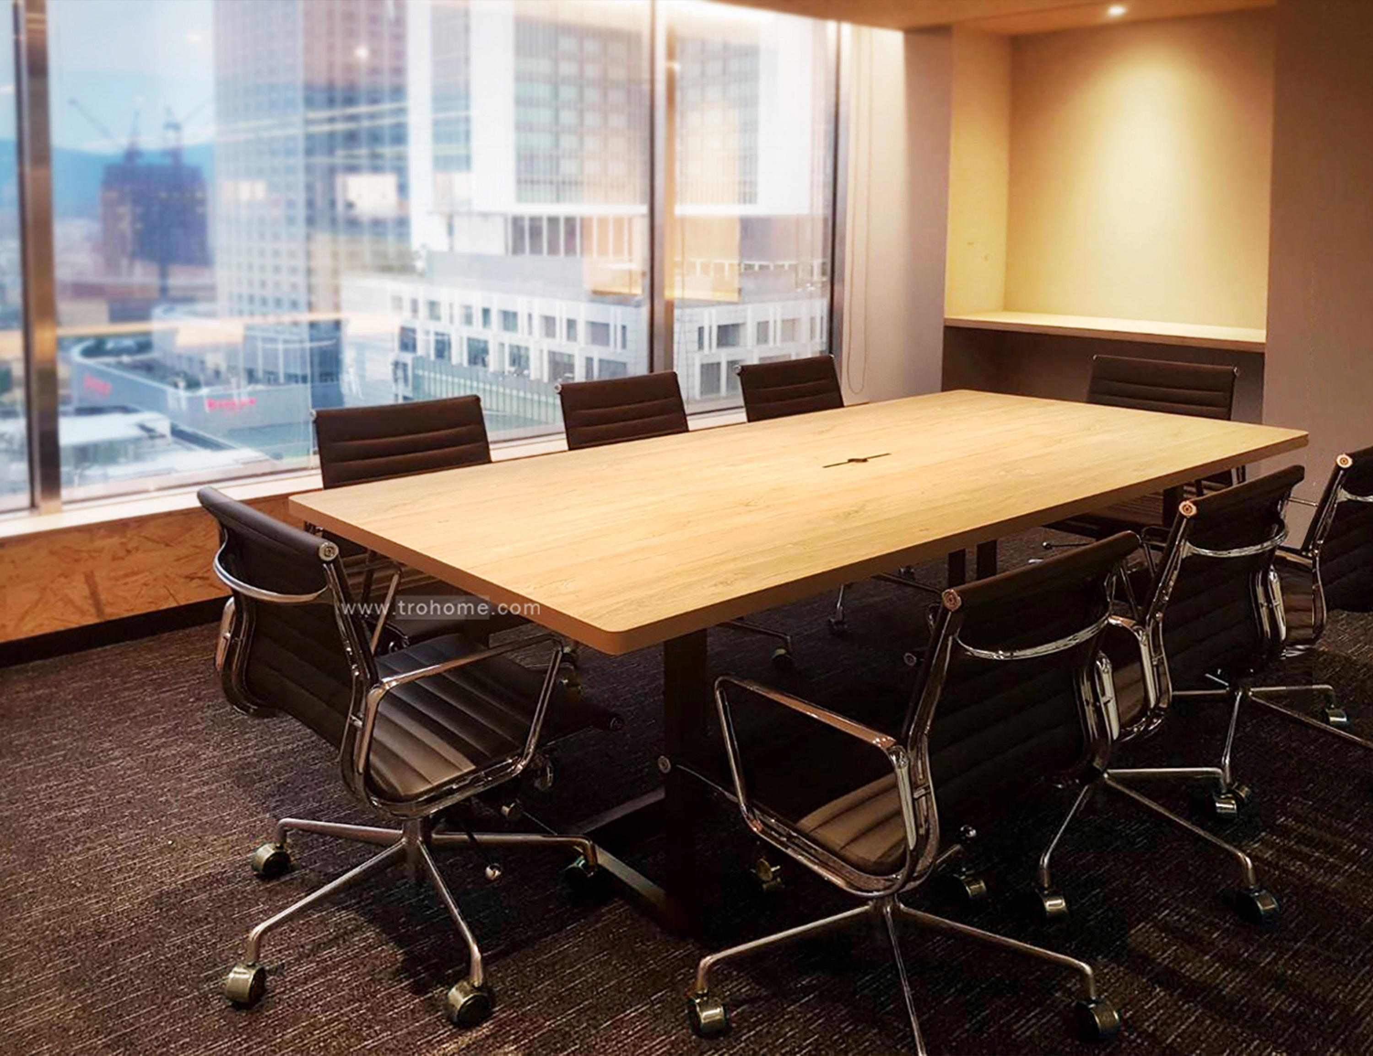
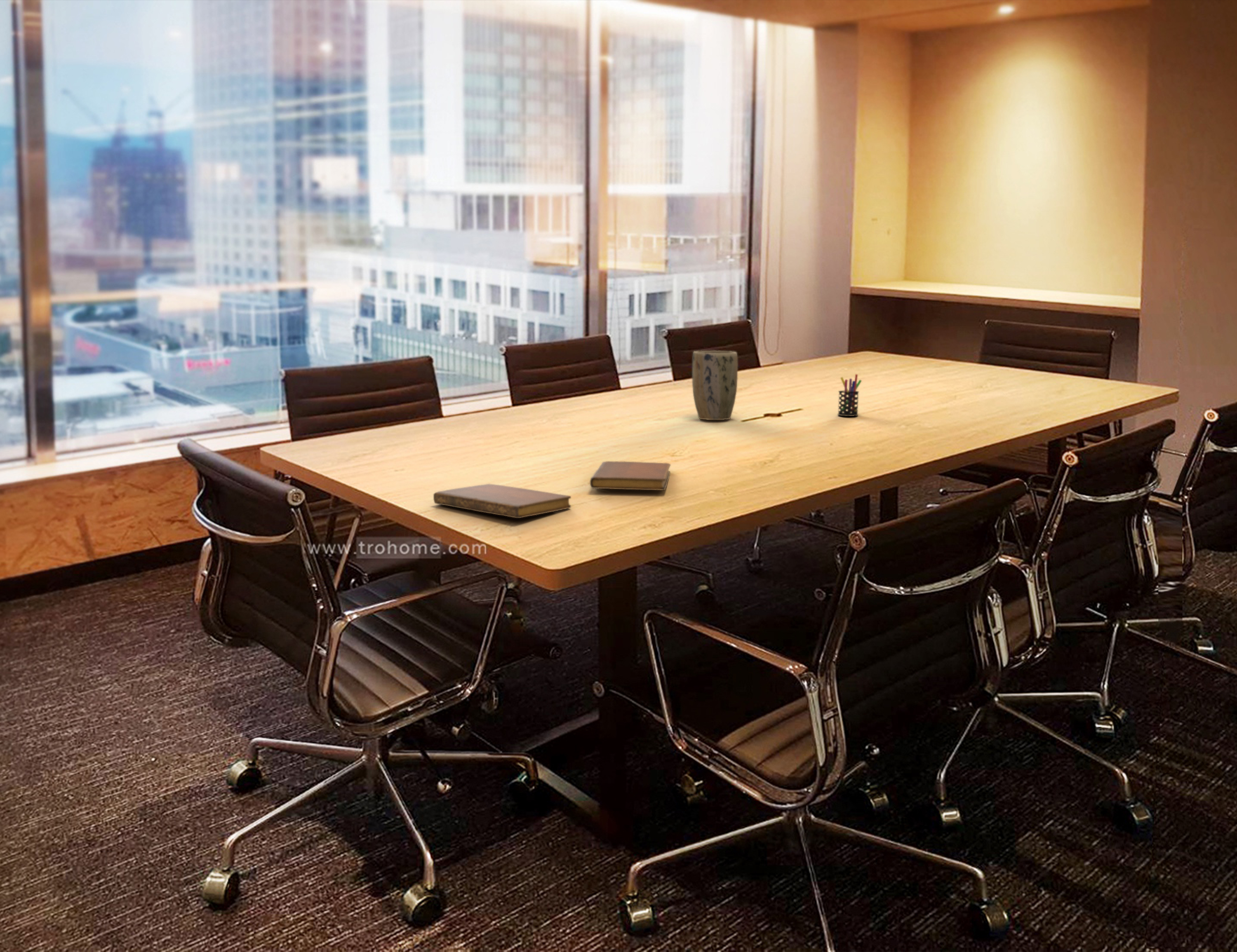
+ notebook (502, 500)
+ notebook (632, 475)
+ pen holder (851, 394)
+ plant pot (715, 385)
